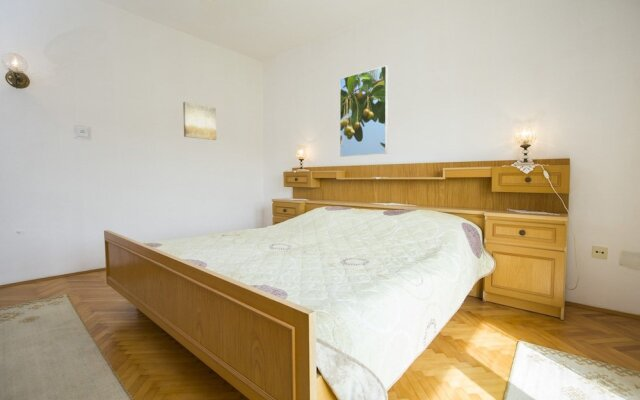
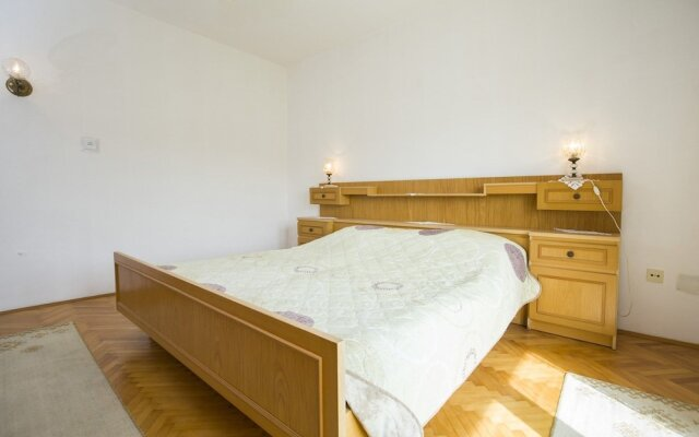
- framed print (362, 114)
- wall art (200, 121)
